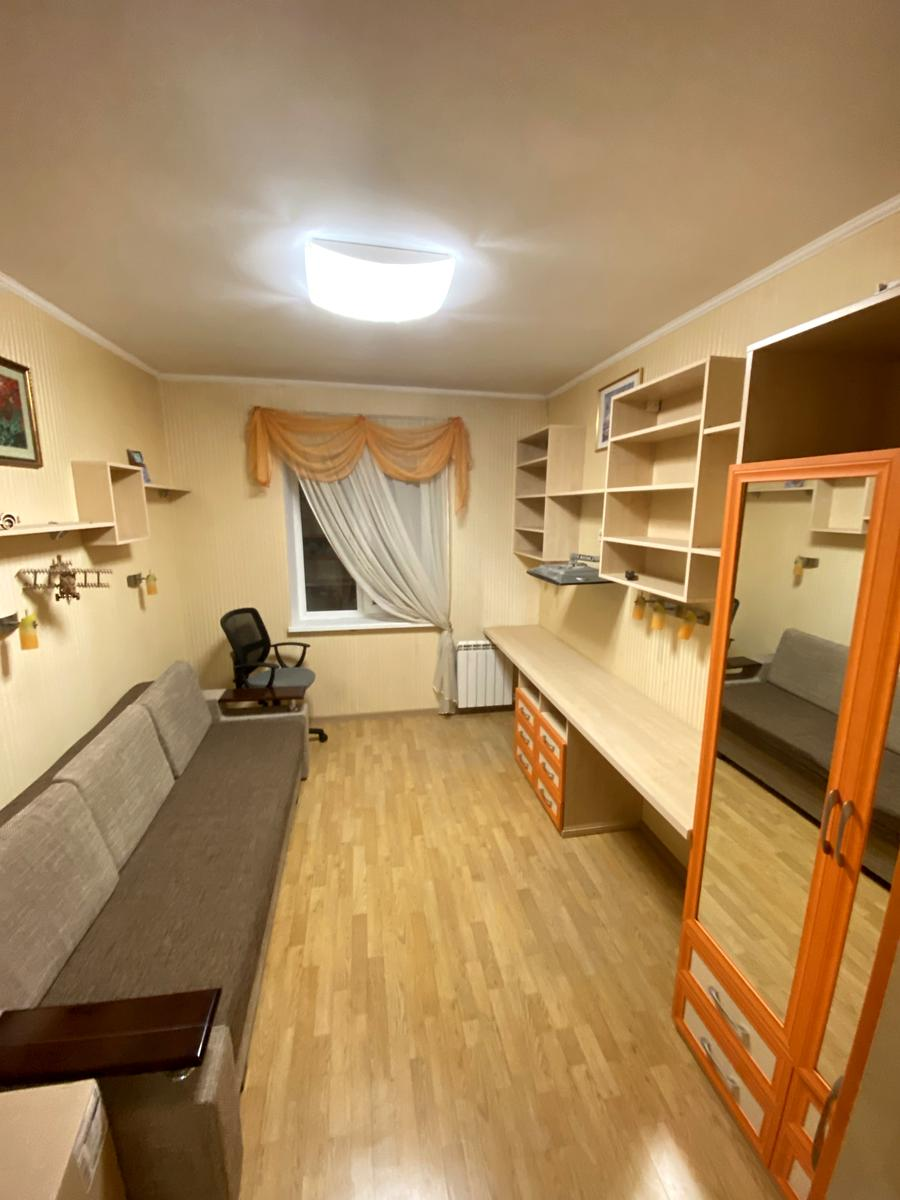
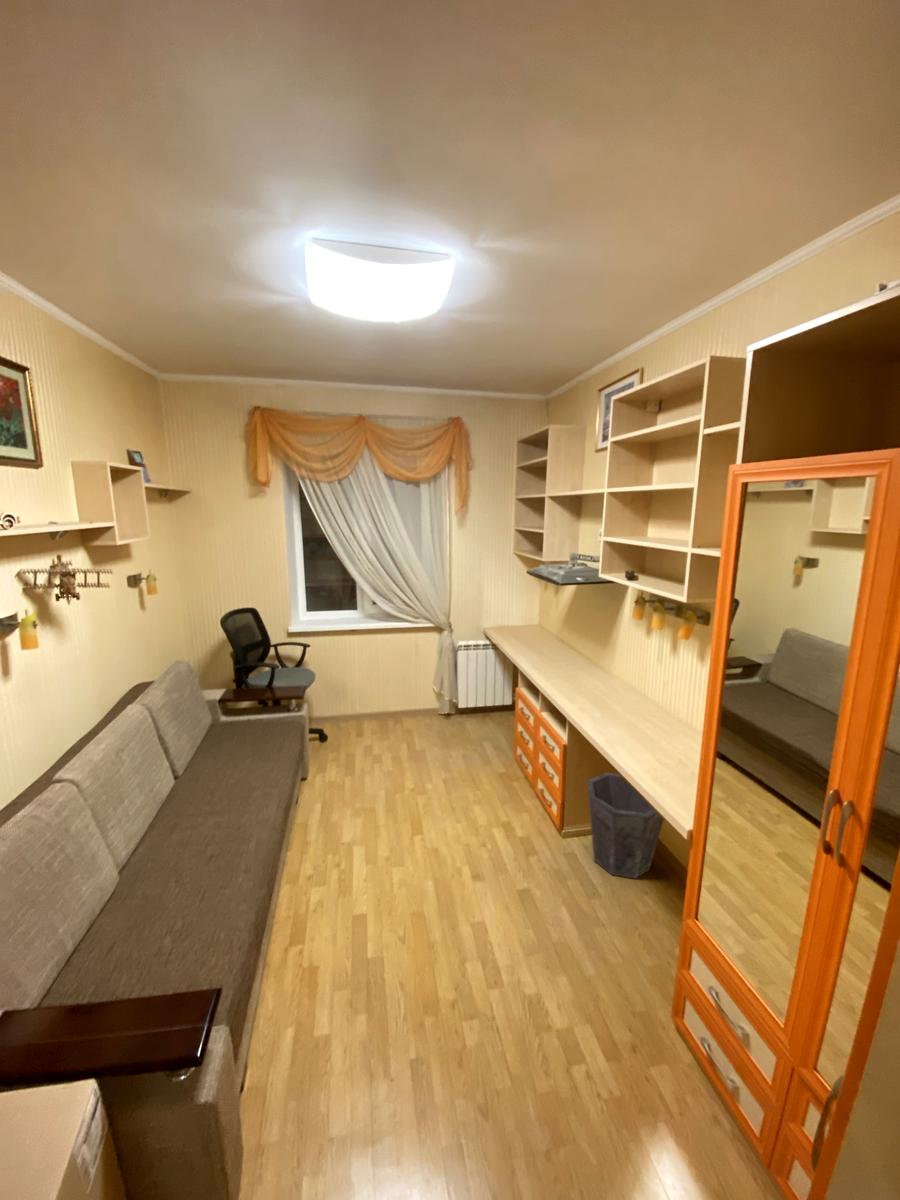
+ waste bin (622, 826)
